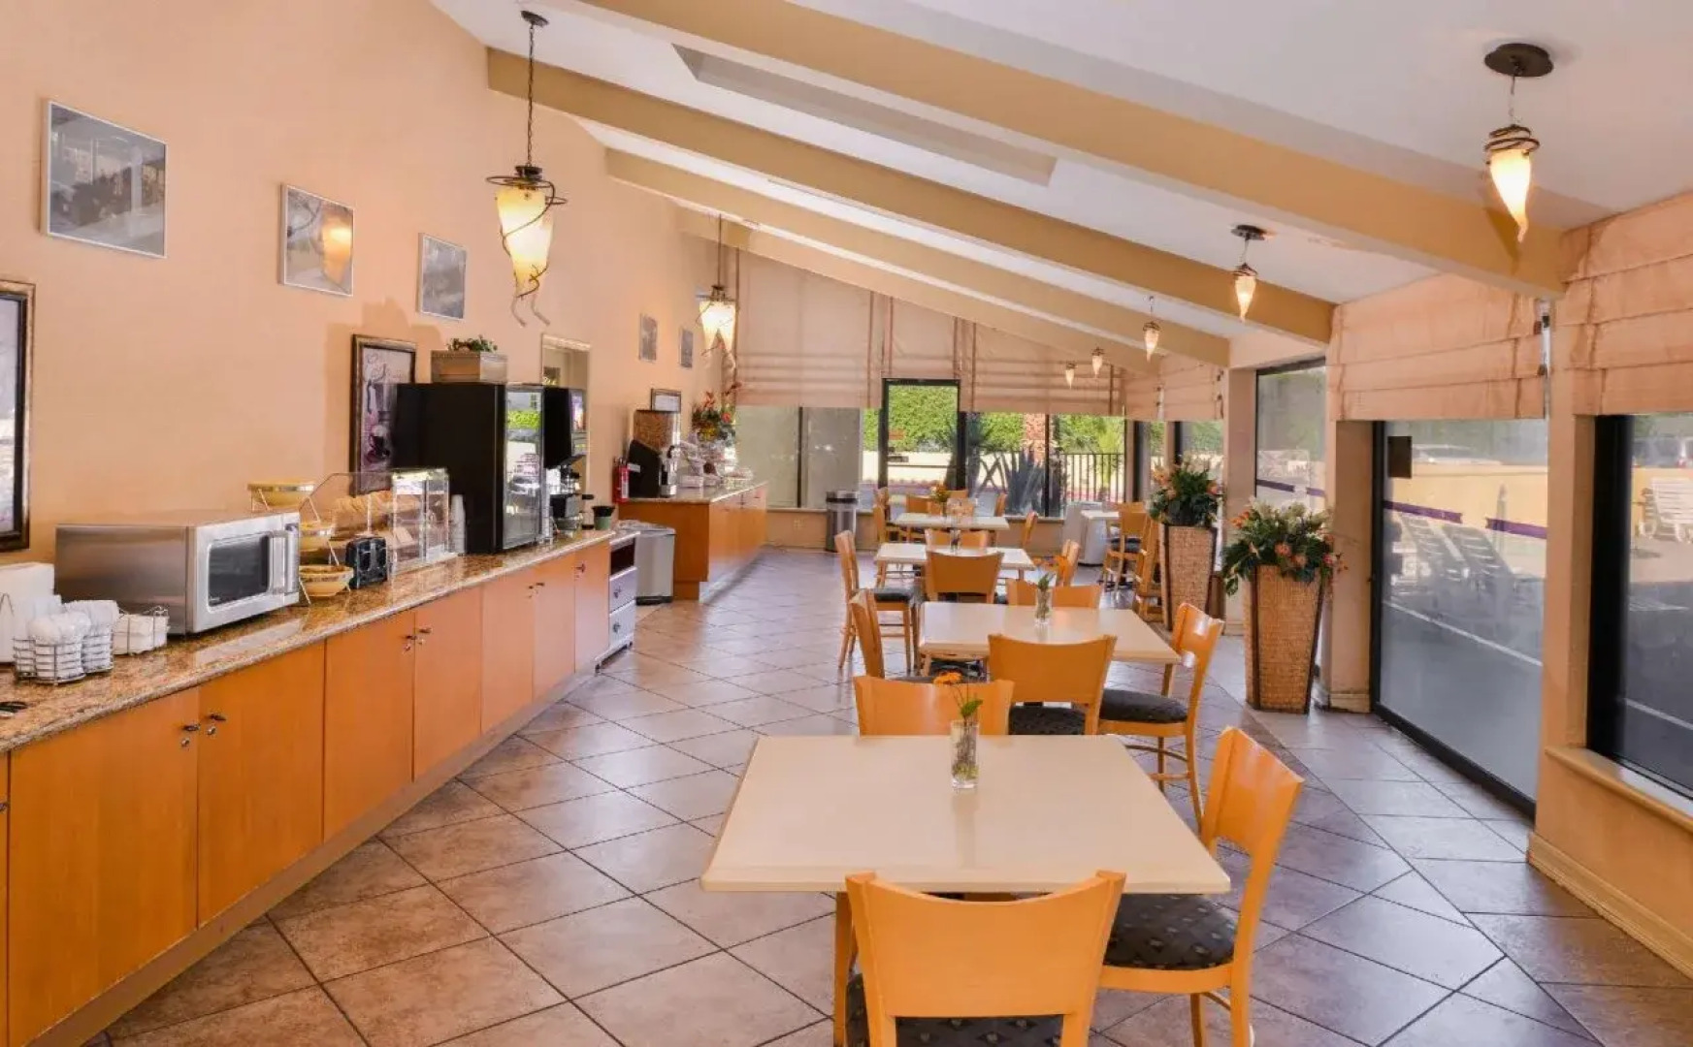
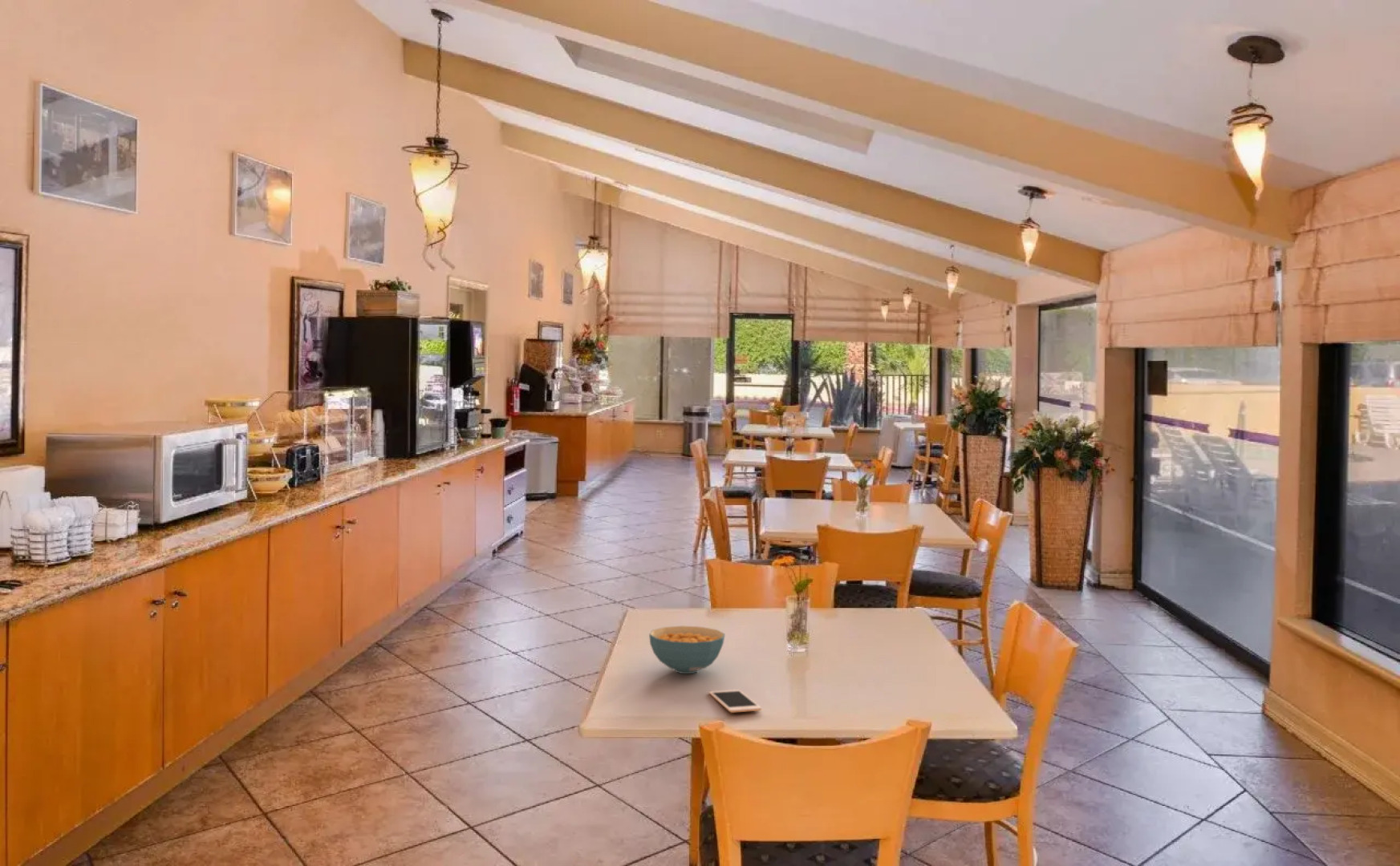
+ cell phone (734, 700)
+ cereal bowl (687, 652)
